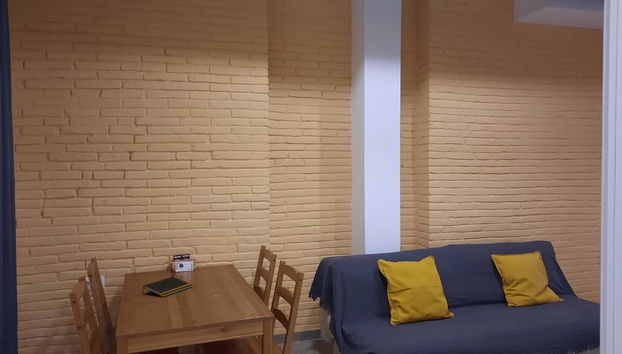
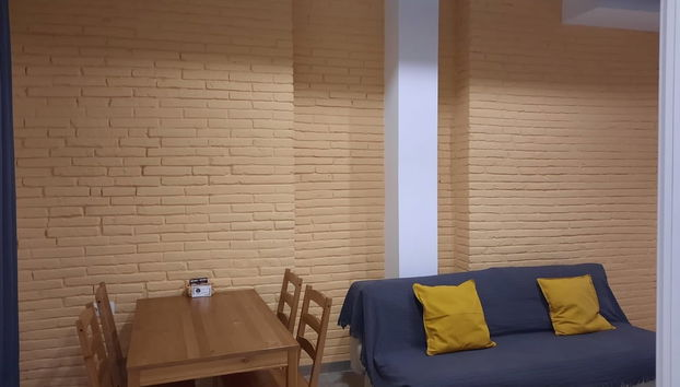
- notepad (168, 286)
